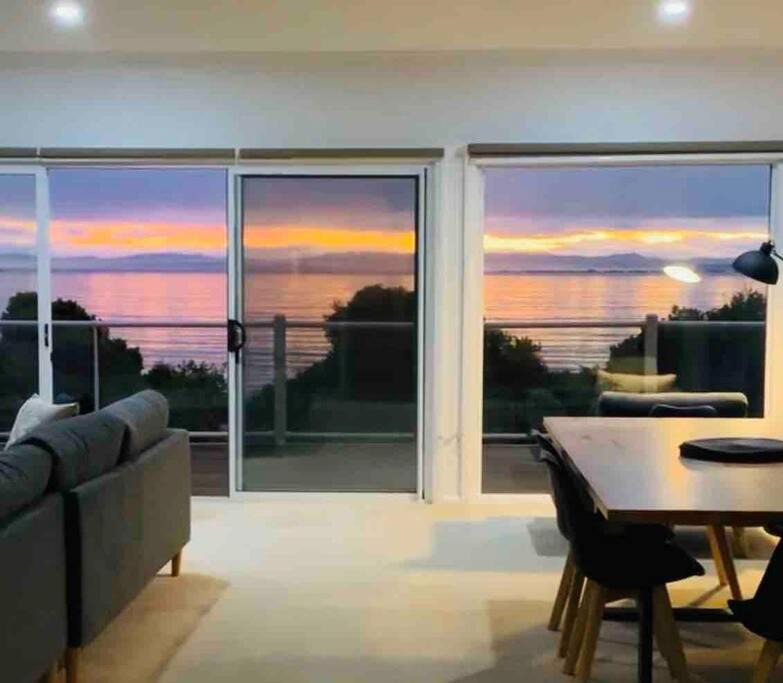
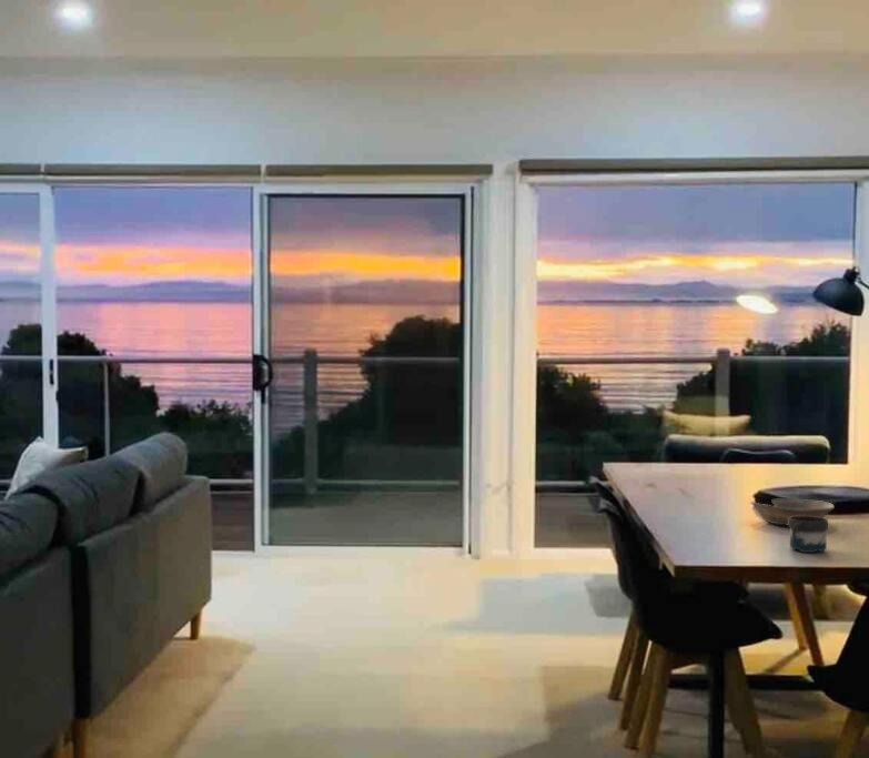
+ mug (808, 535)
+ bowl (794, 512)
